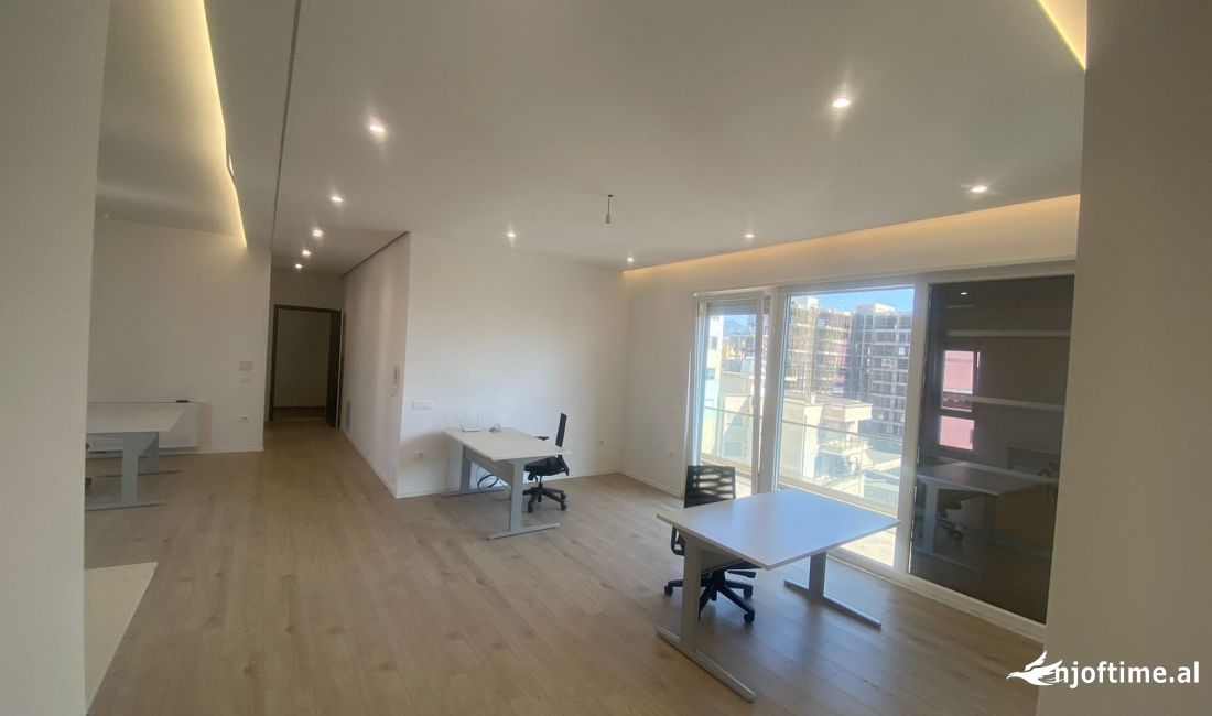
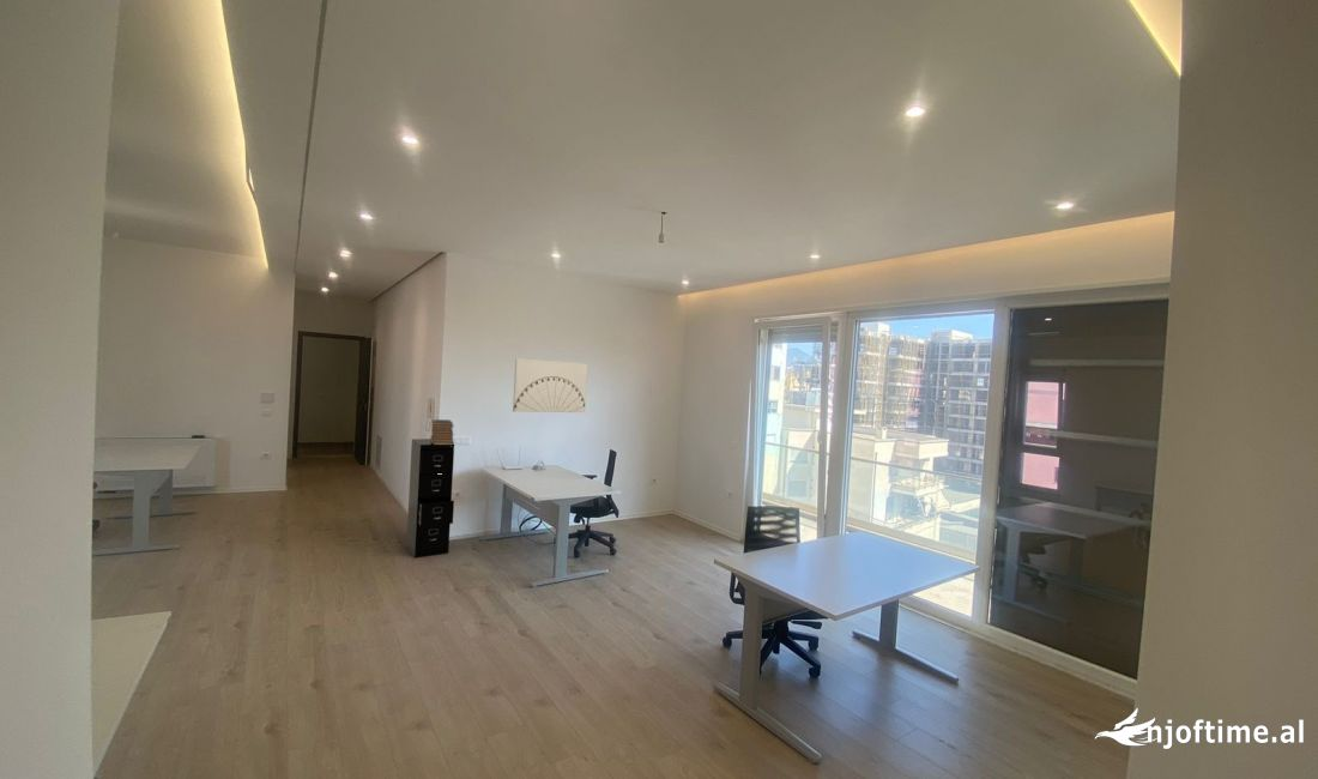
+ filing cabinet (431, 496)
+ wall art (551, 386)
+ book stack (441, 431)
